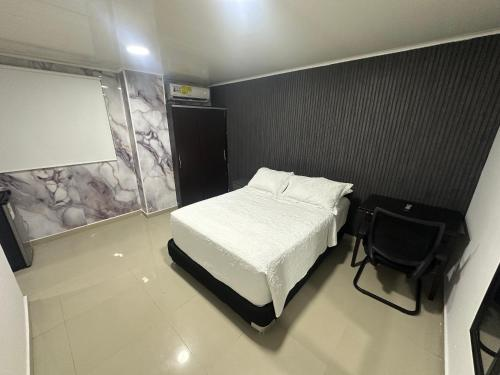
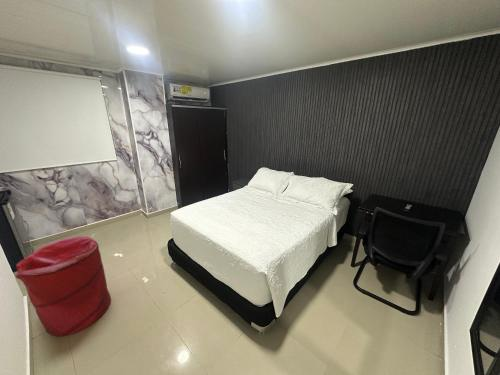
+ laundry hamper (69, 282)
